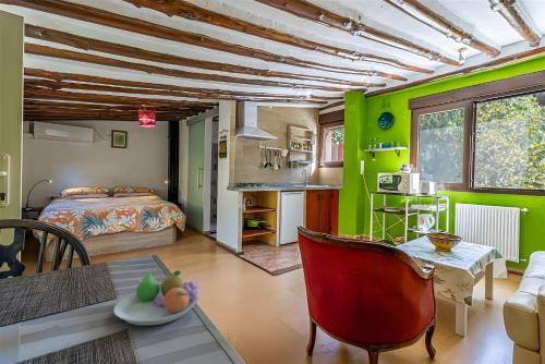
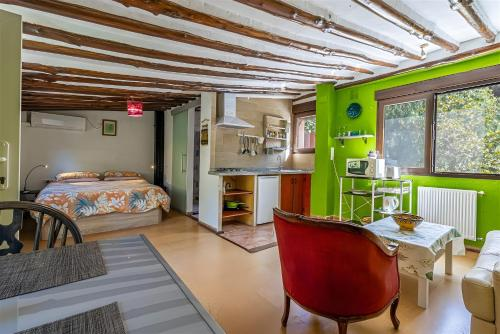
- fruit bowl (158, 292)
